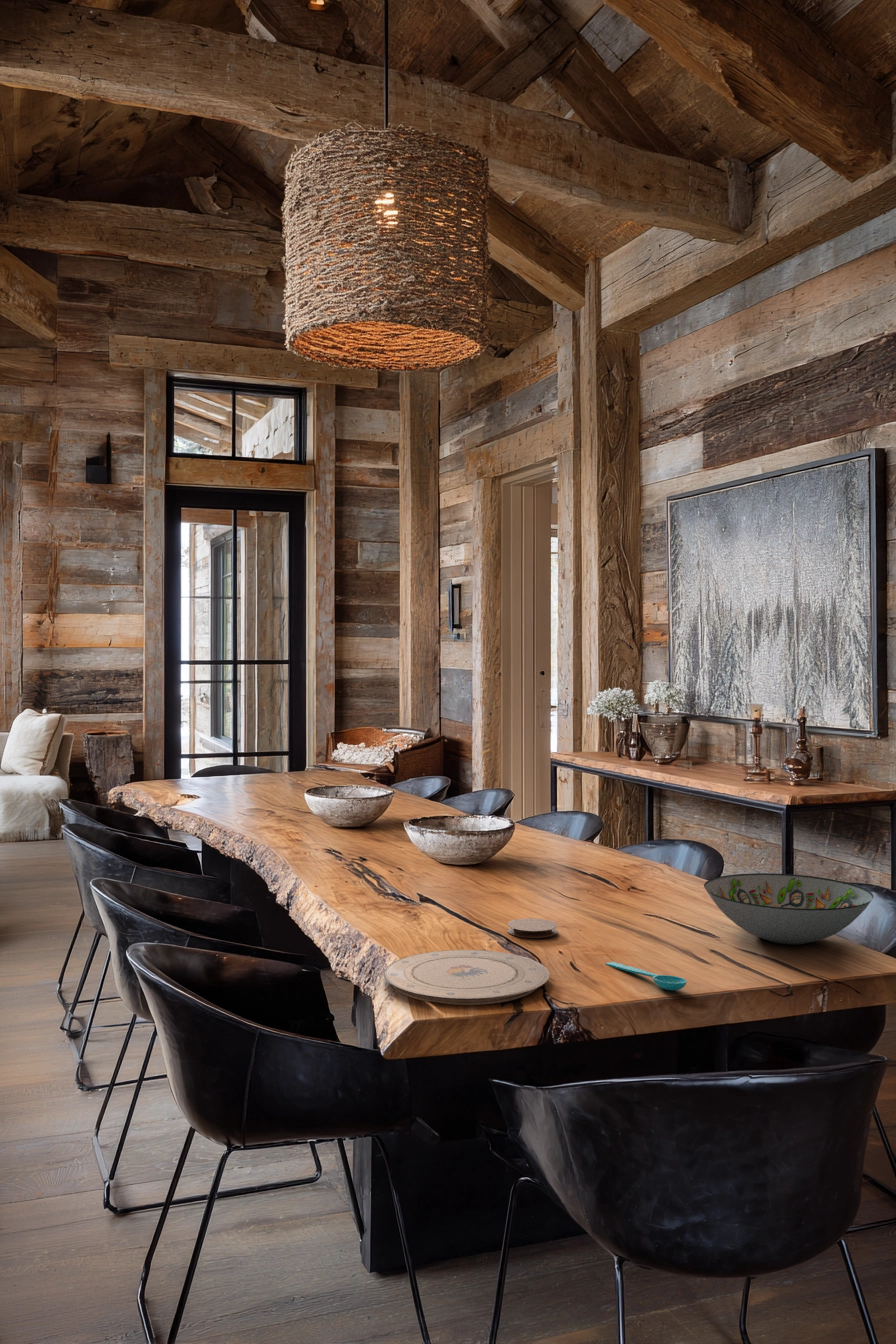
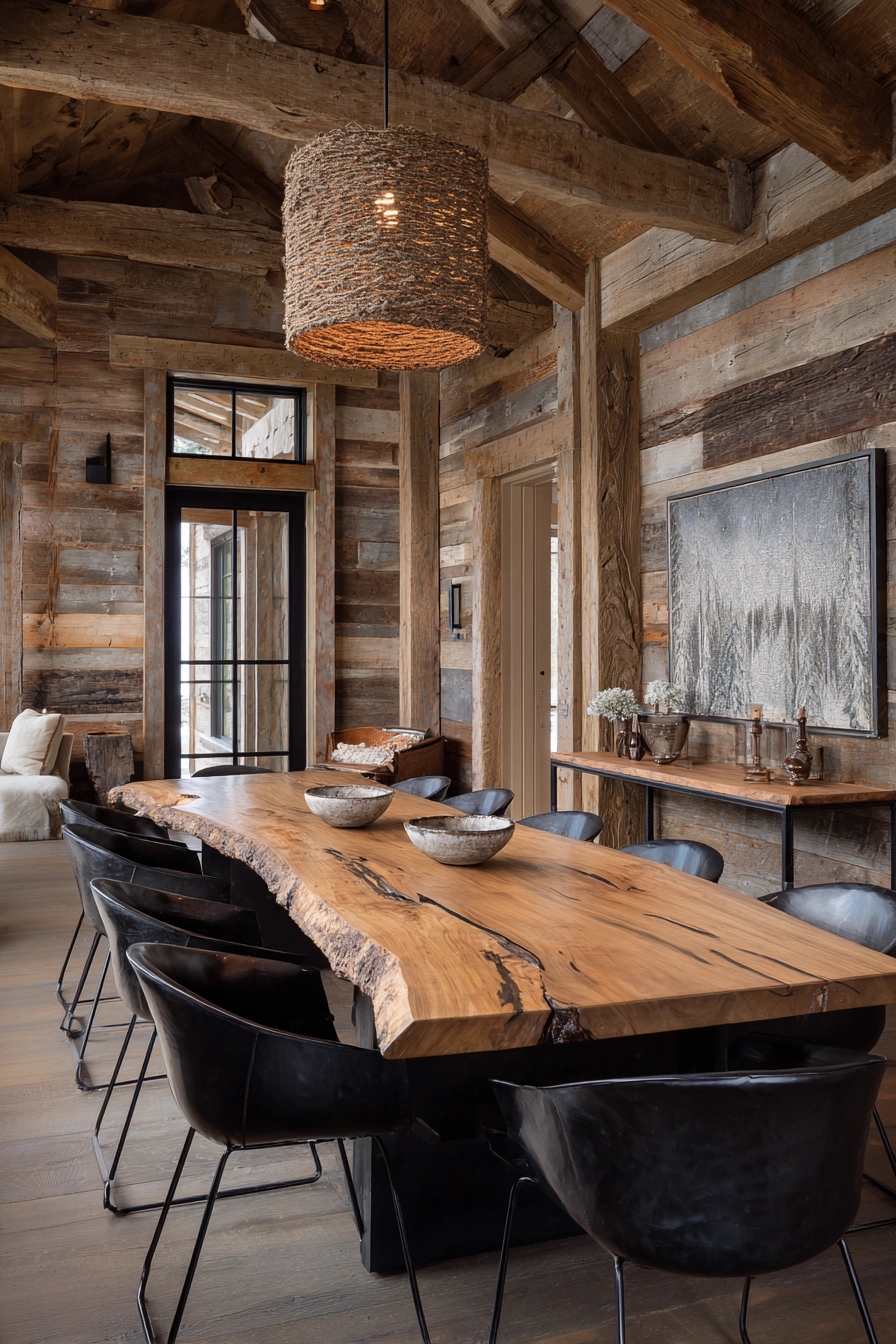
- coaster (532, 927)
- plate (466, 976)
- decorative bowl (786, 914)
- spoon (644, 973)
